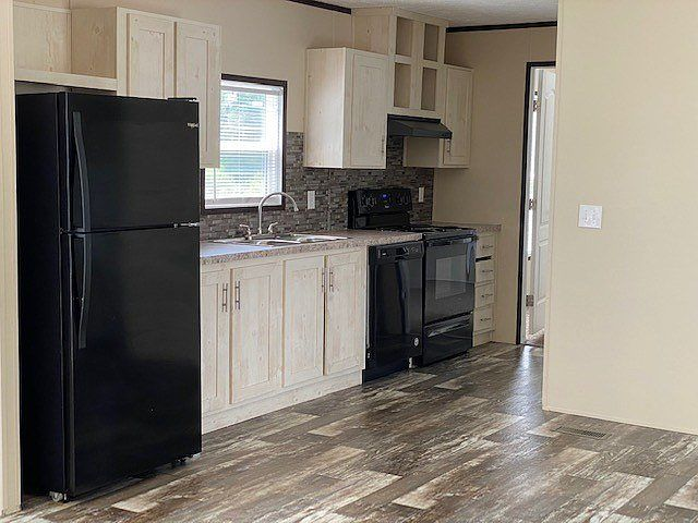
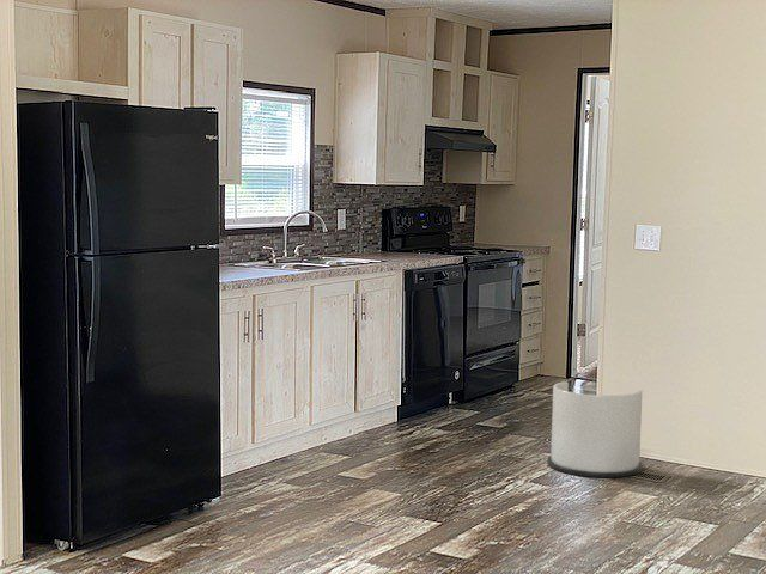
+ trash can (595, 426)
